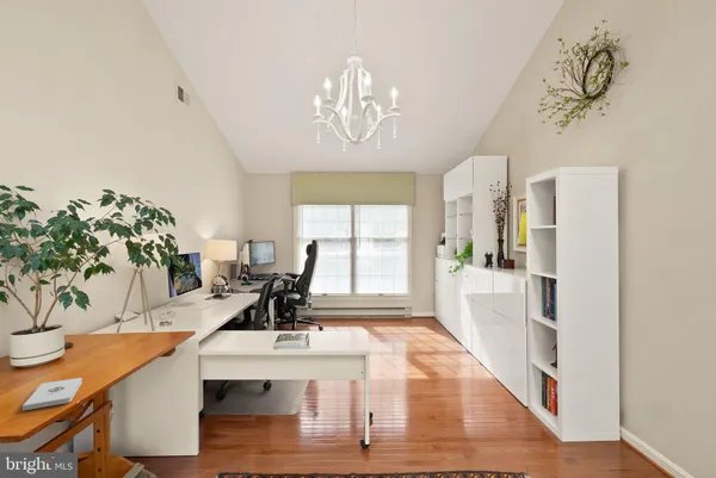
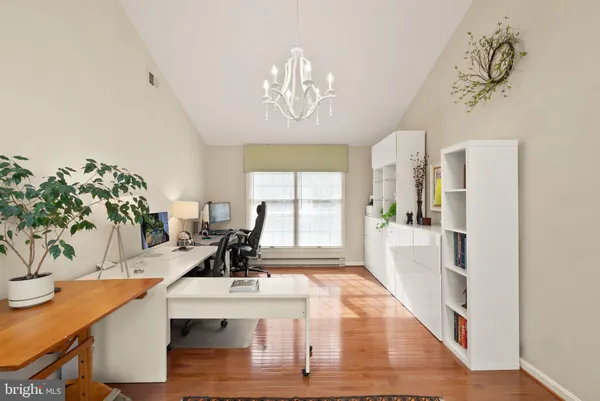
- notepad (55, 392)
